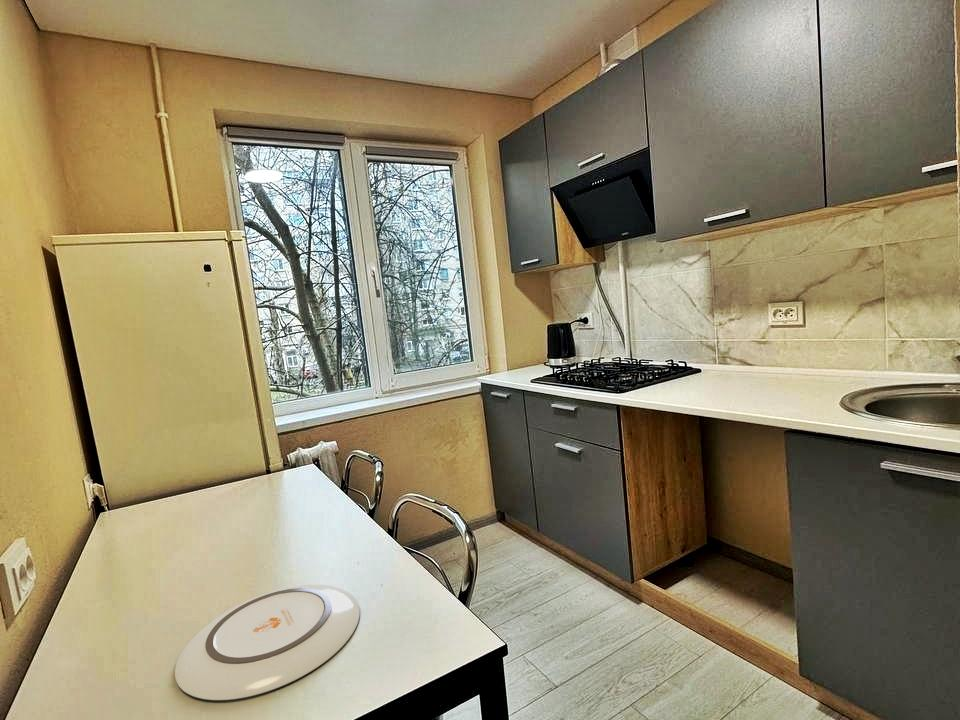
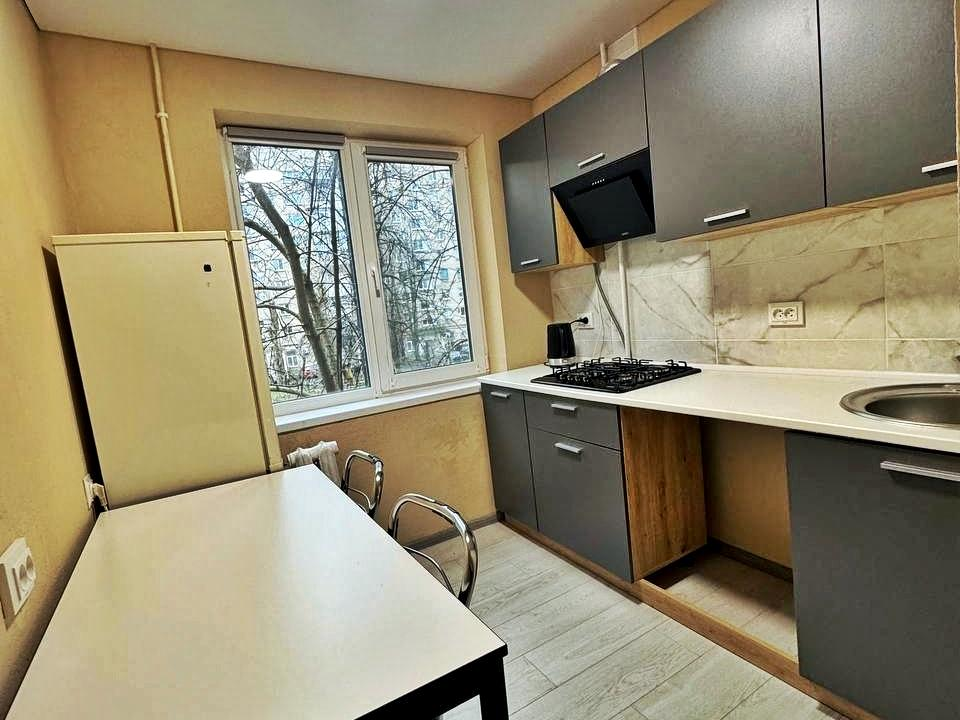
- plate (272, 627)
